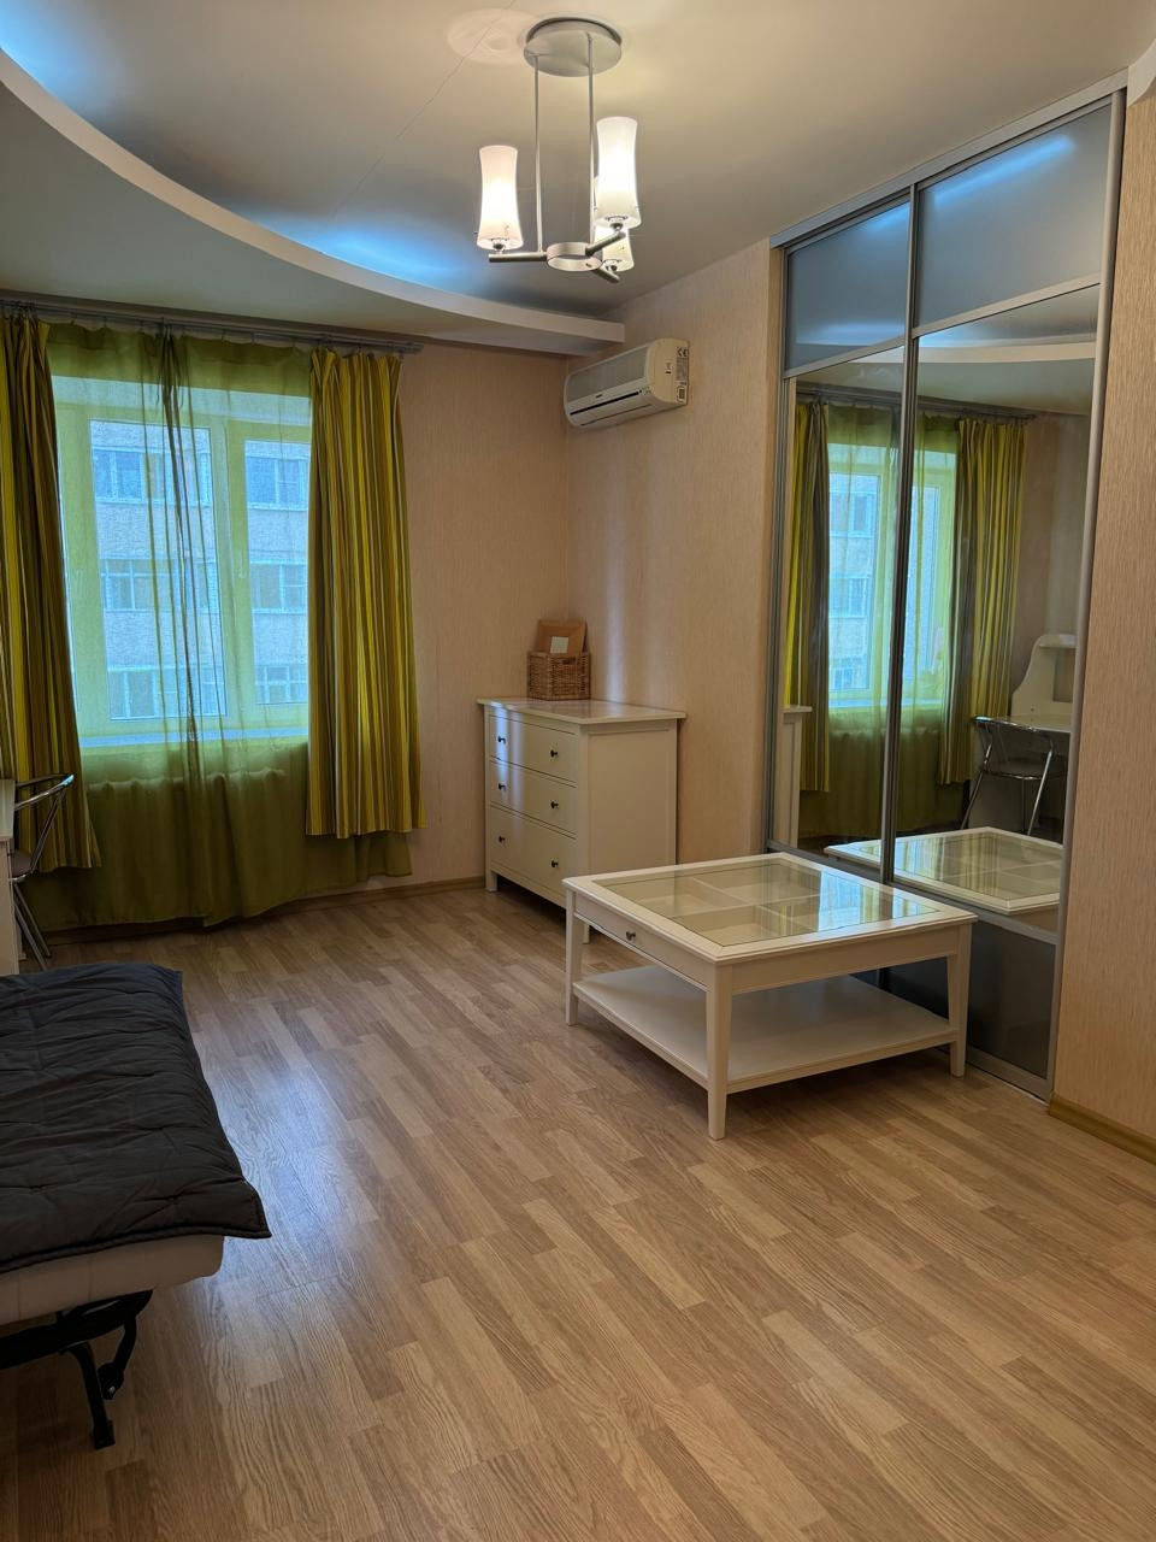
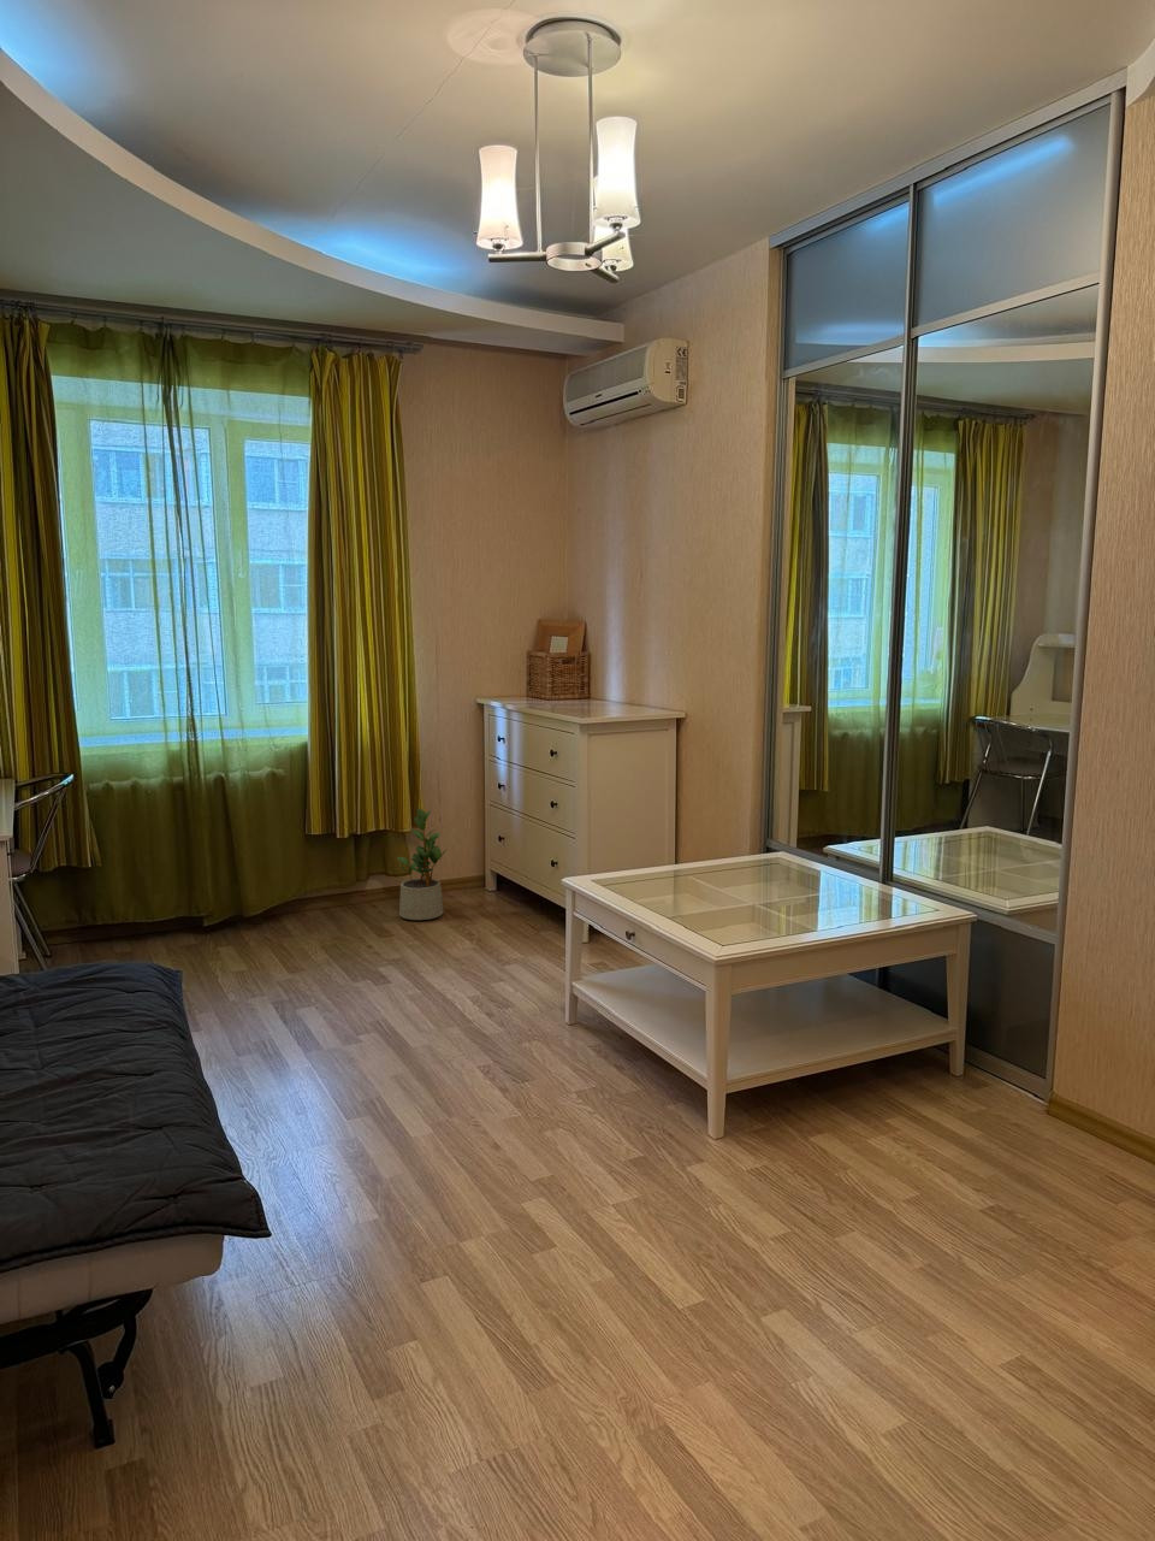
+ potted plant (421, 859)
